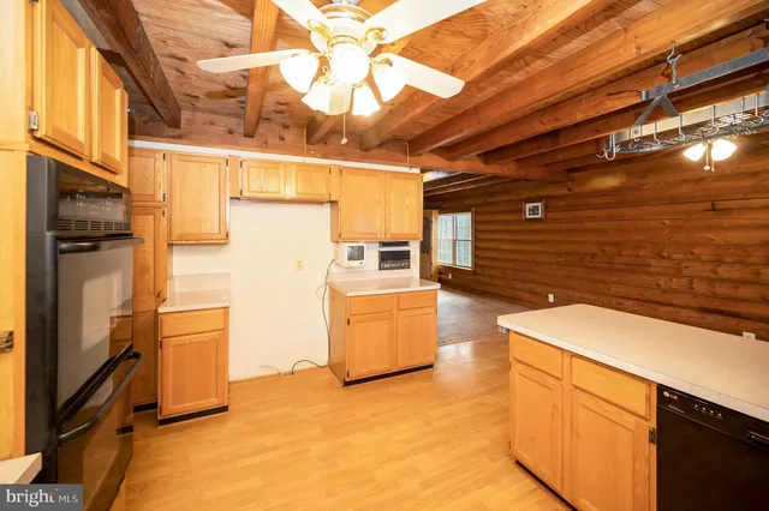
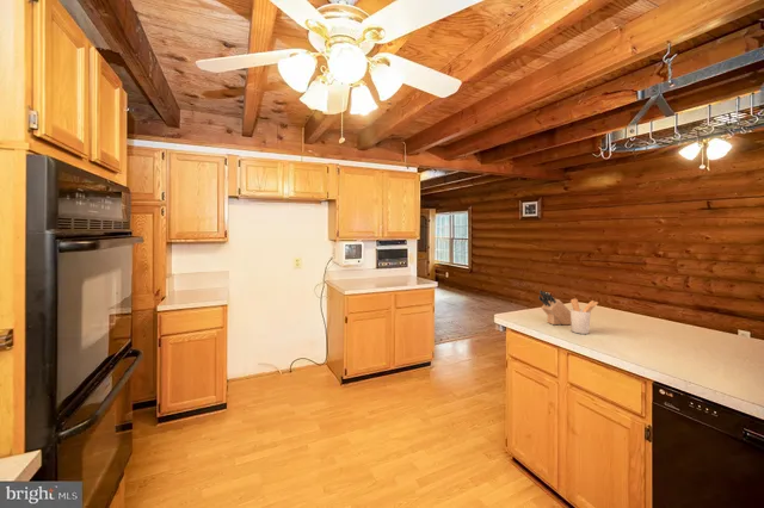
+ knife block (557, 306)
+ utensil holder (584, 315)
